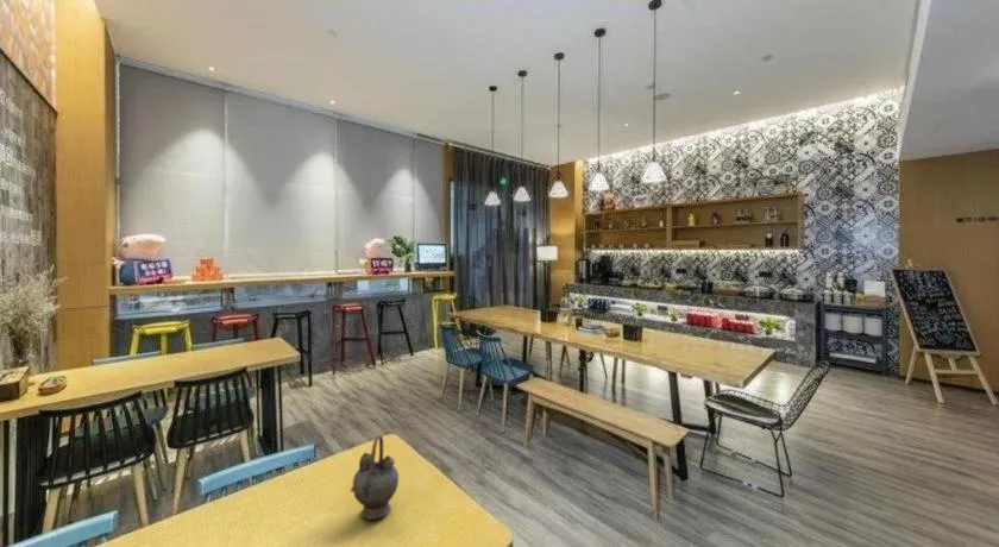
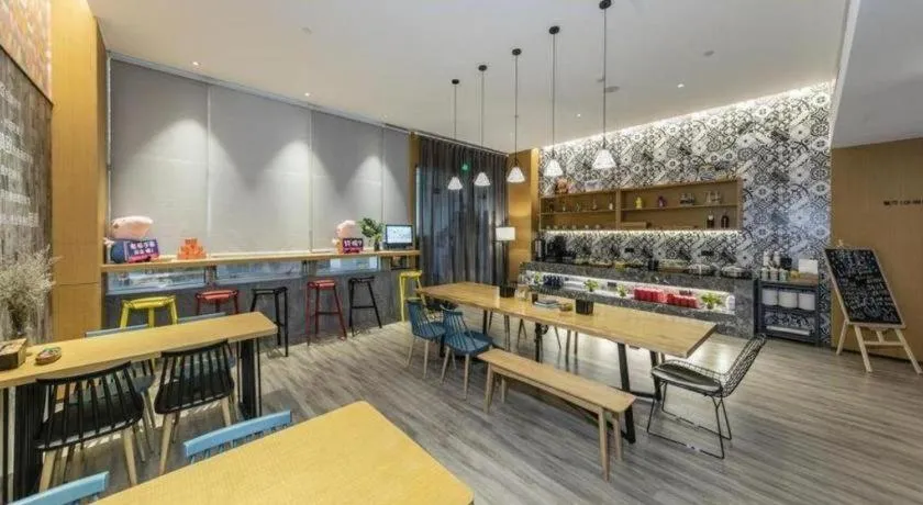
- teapot (373, 476)
